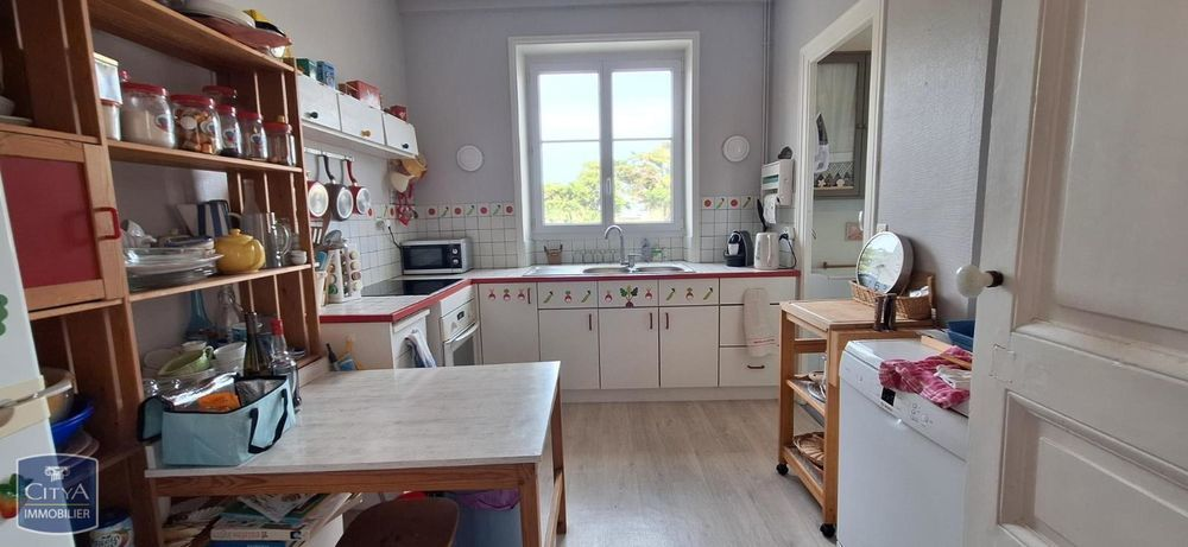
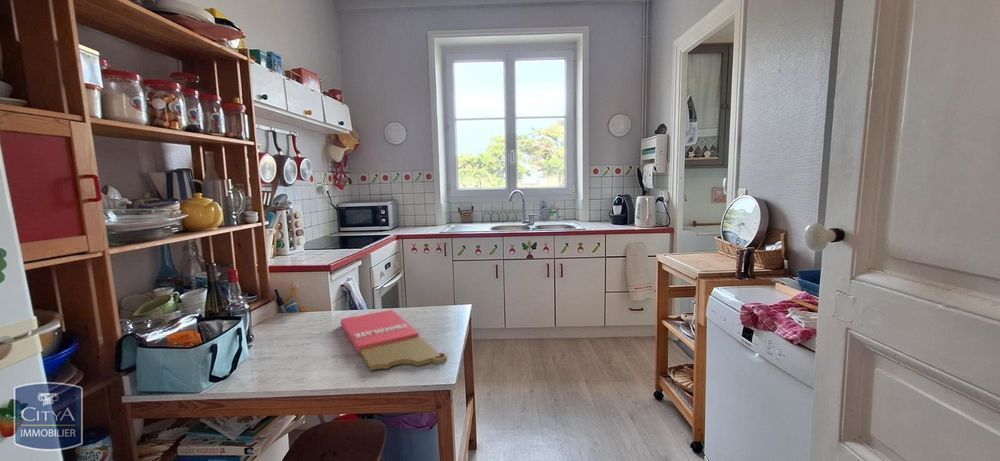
+ cutting board (388, 336)
